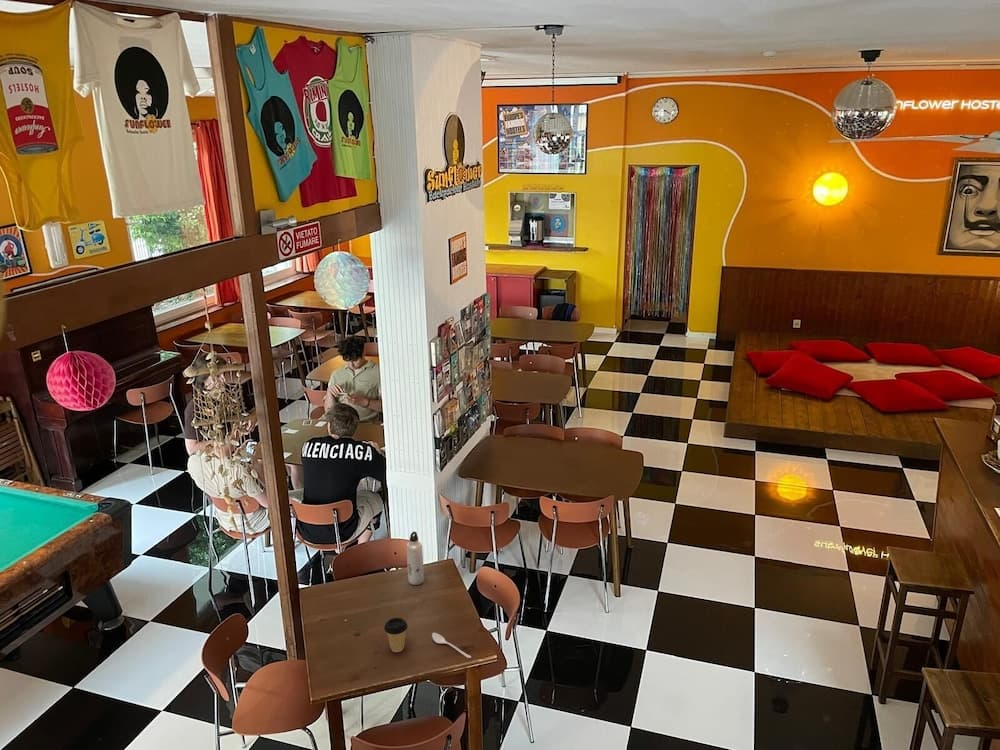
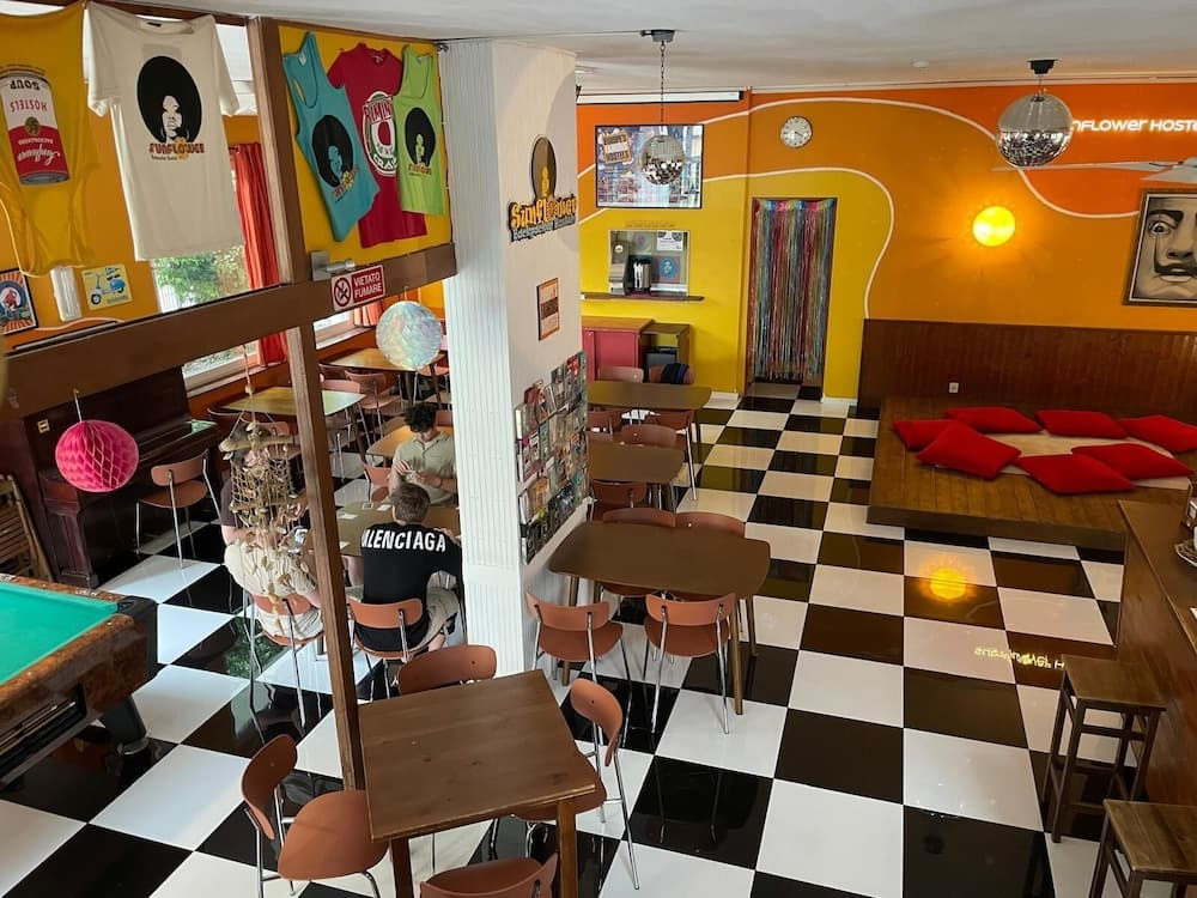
- water bottle (414, 557)
- spoon (451, 645)
- coffee cup (396, 635)
